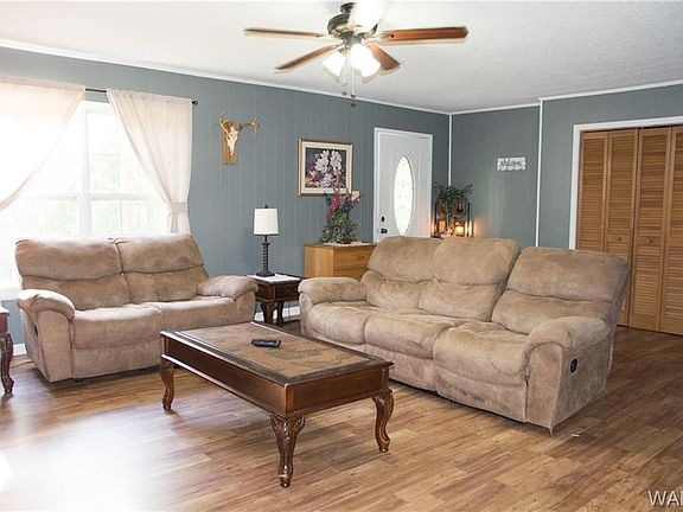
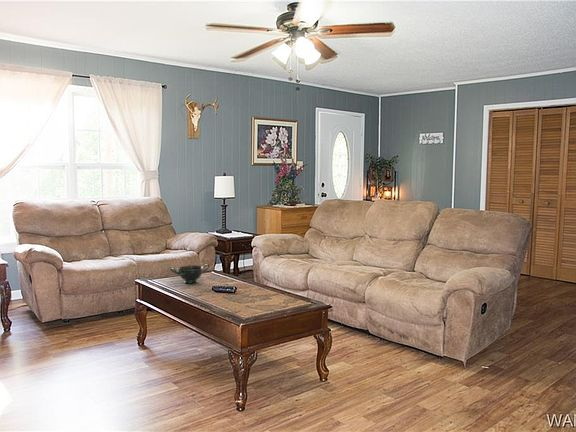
+ bowl (190, 274)
